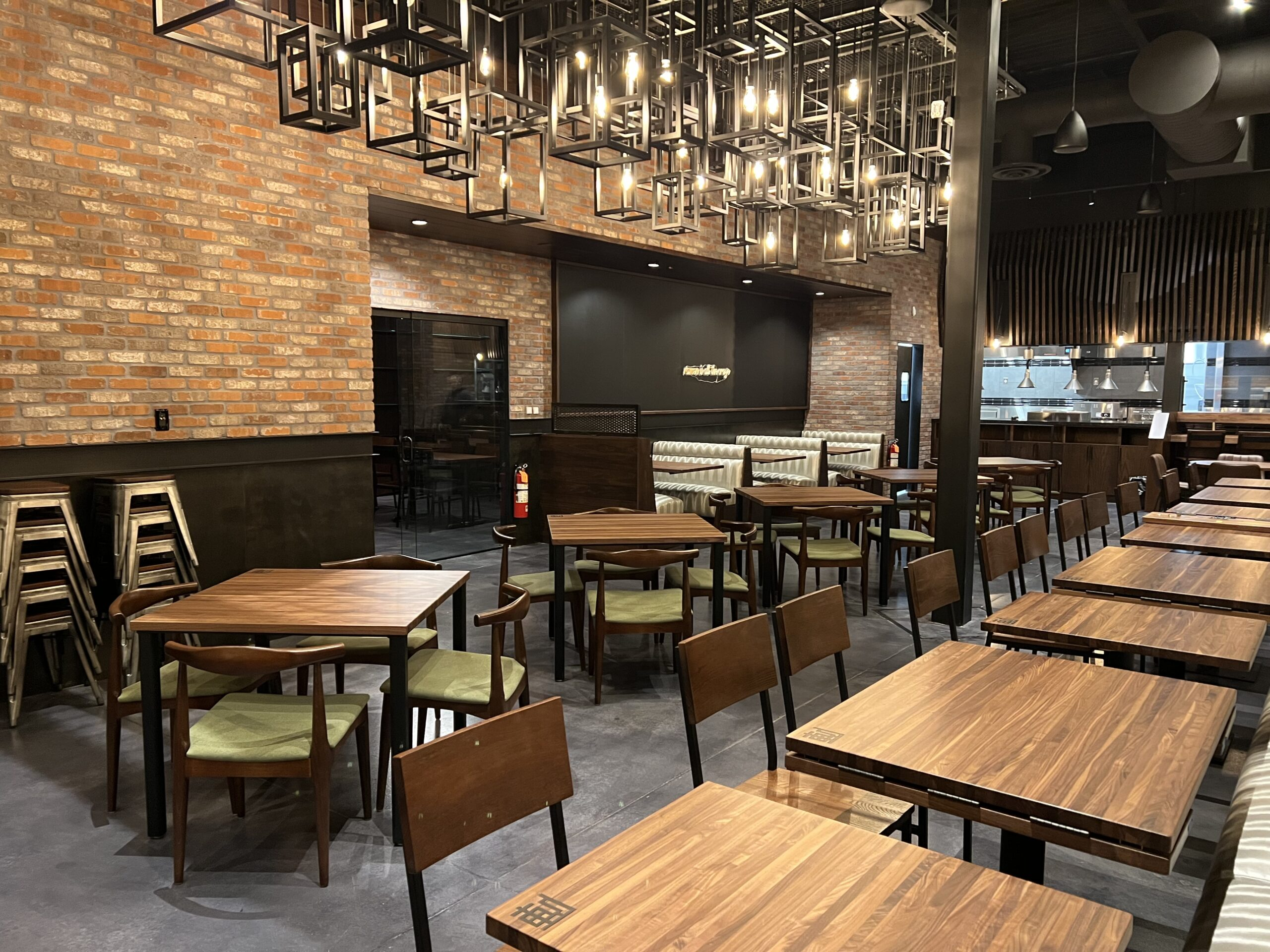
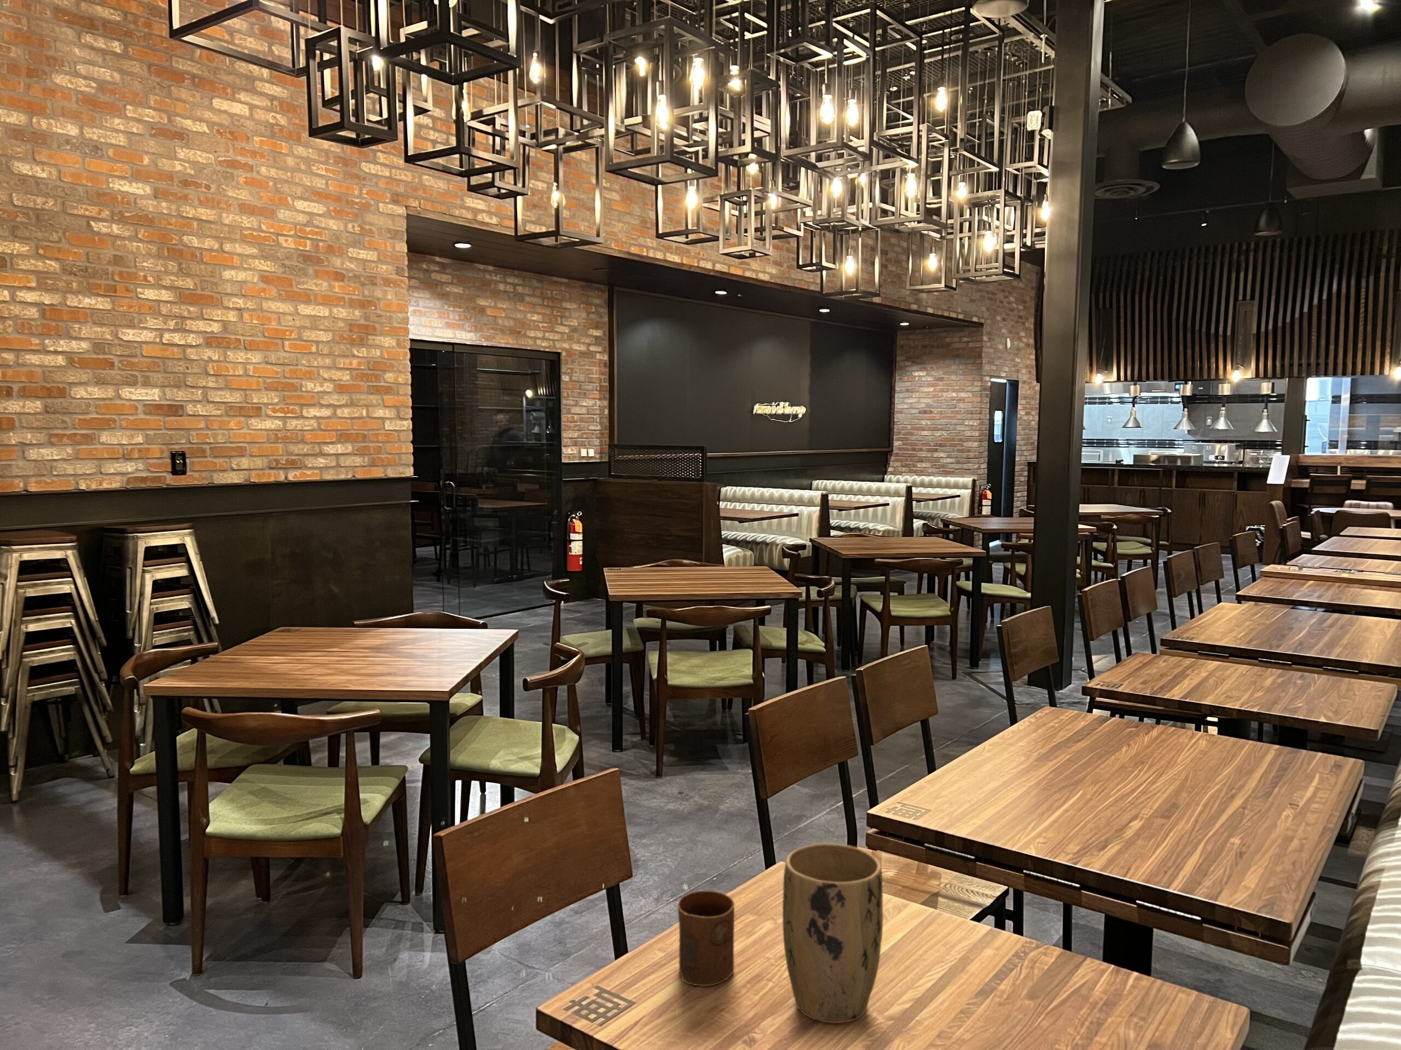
+ cup (705, 938)
+ plant pot (832, 933)
